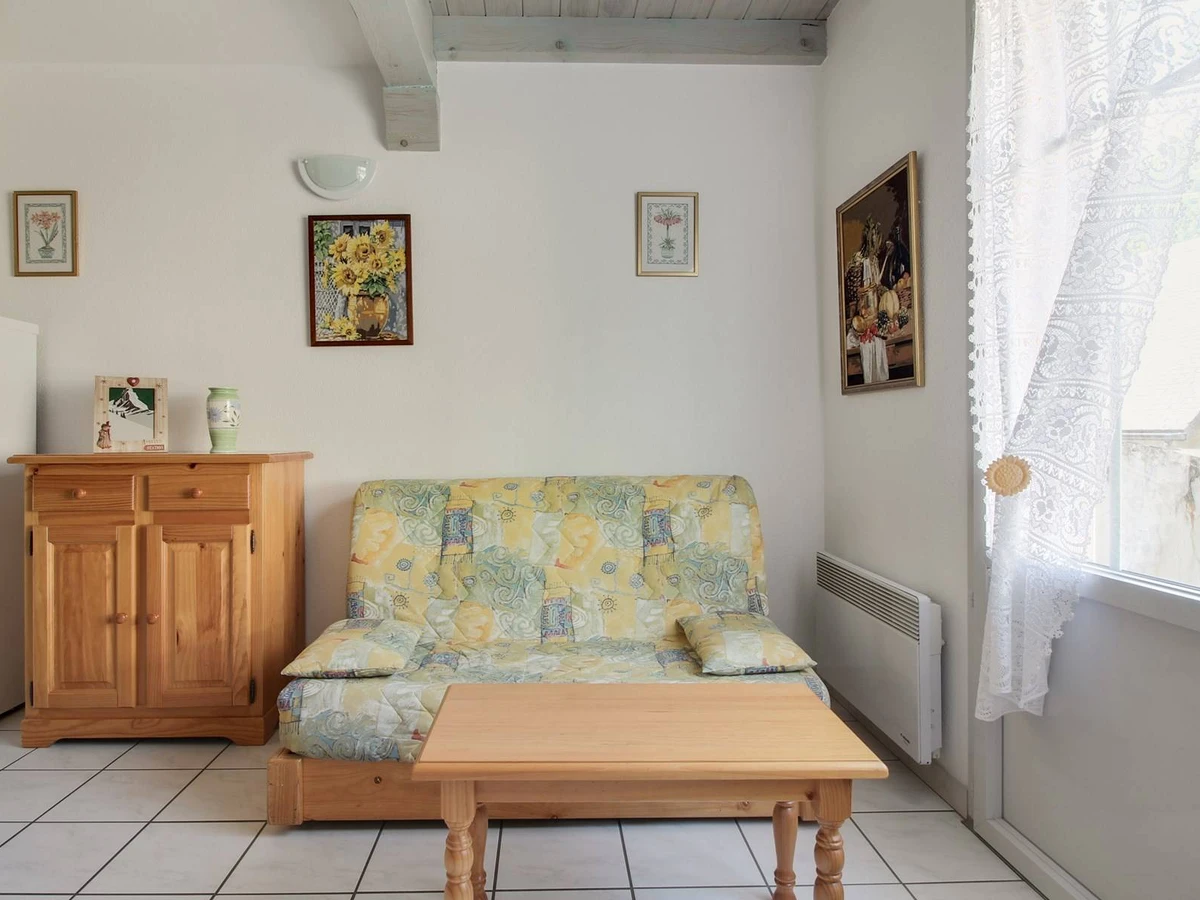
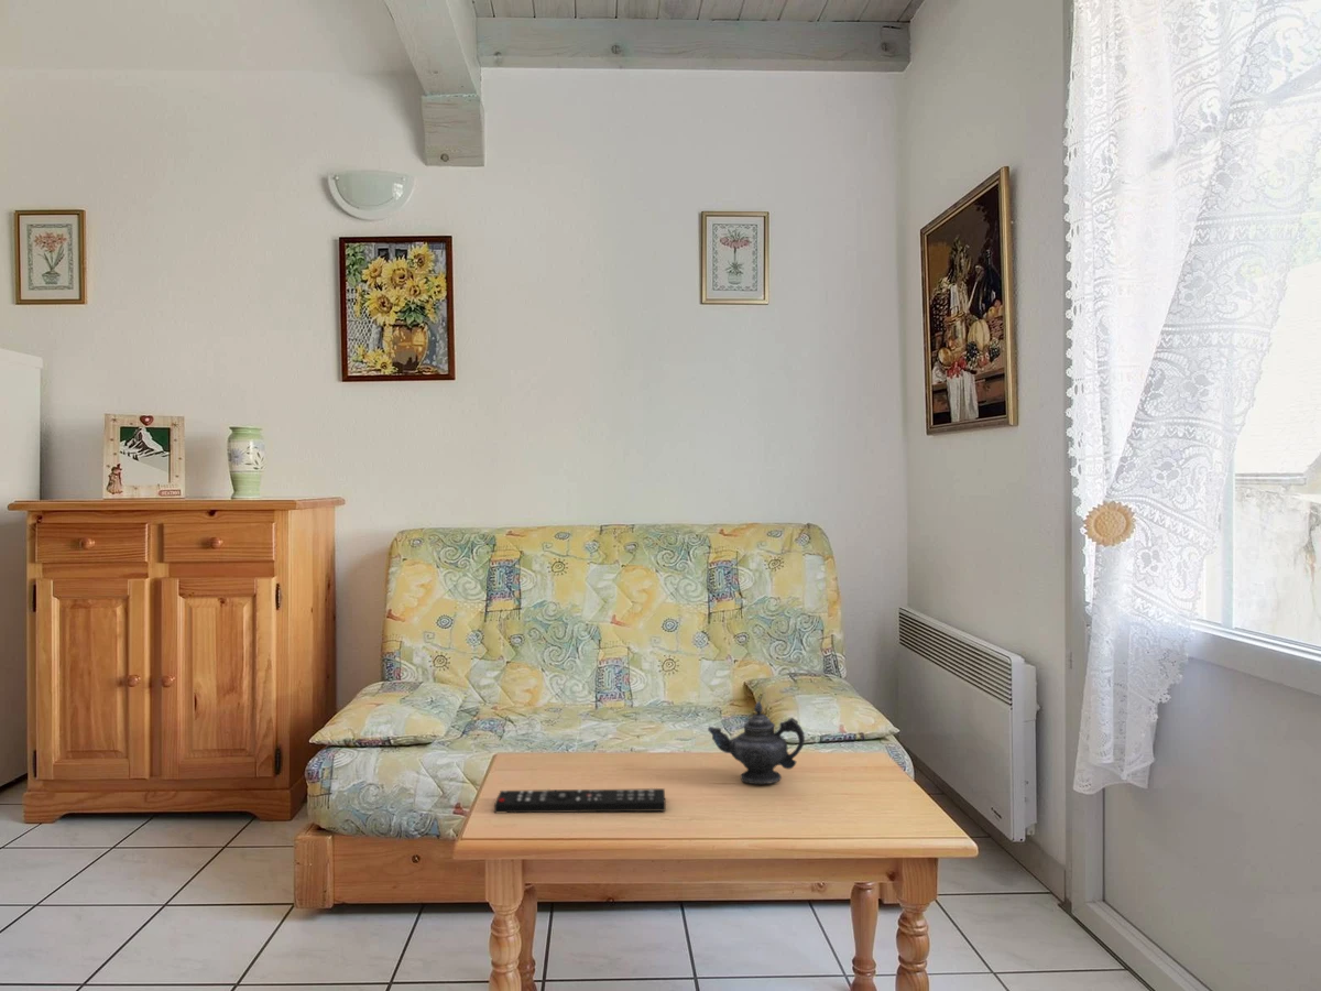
+ remote control (580, 798)
+ teapot (755, 740)
